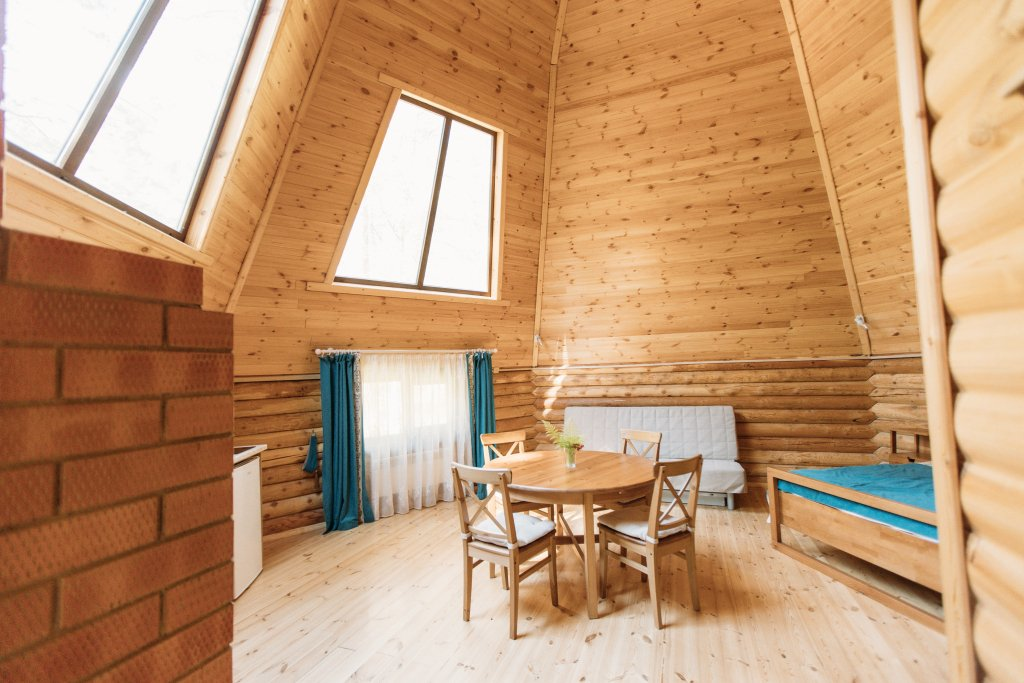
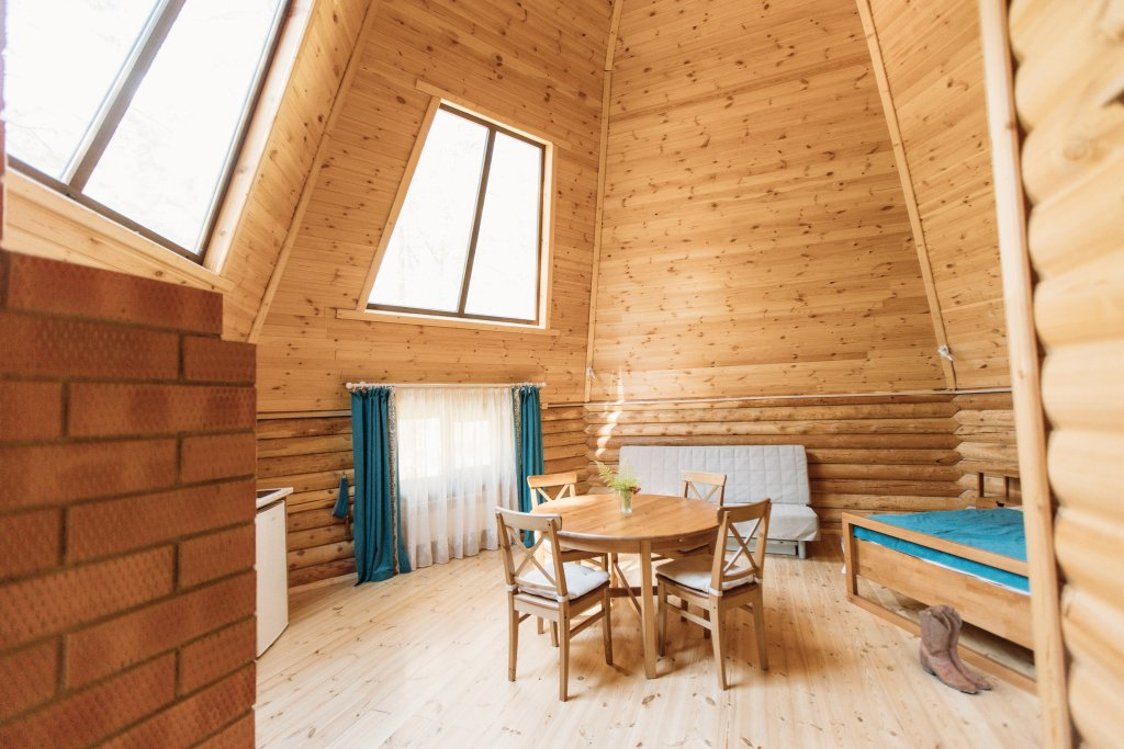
+ boots (952, 644)
